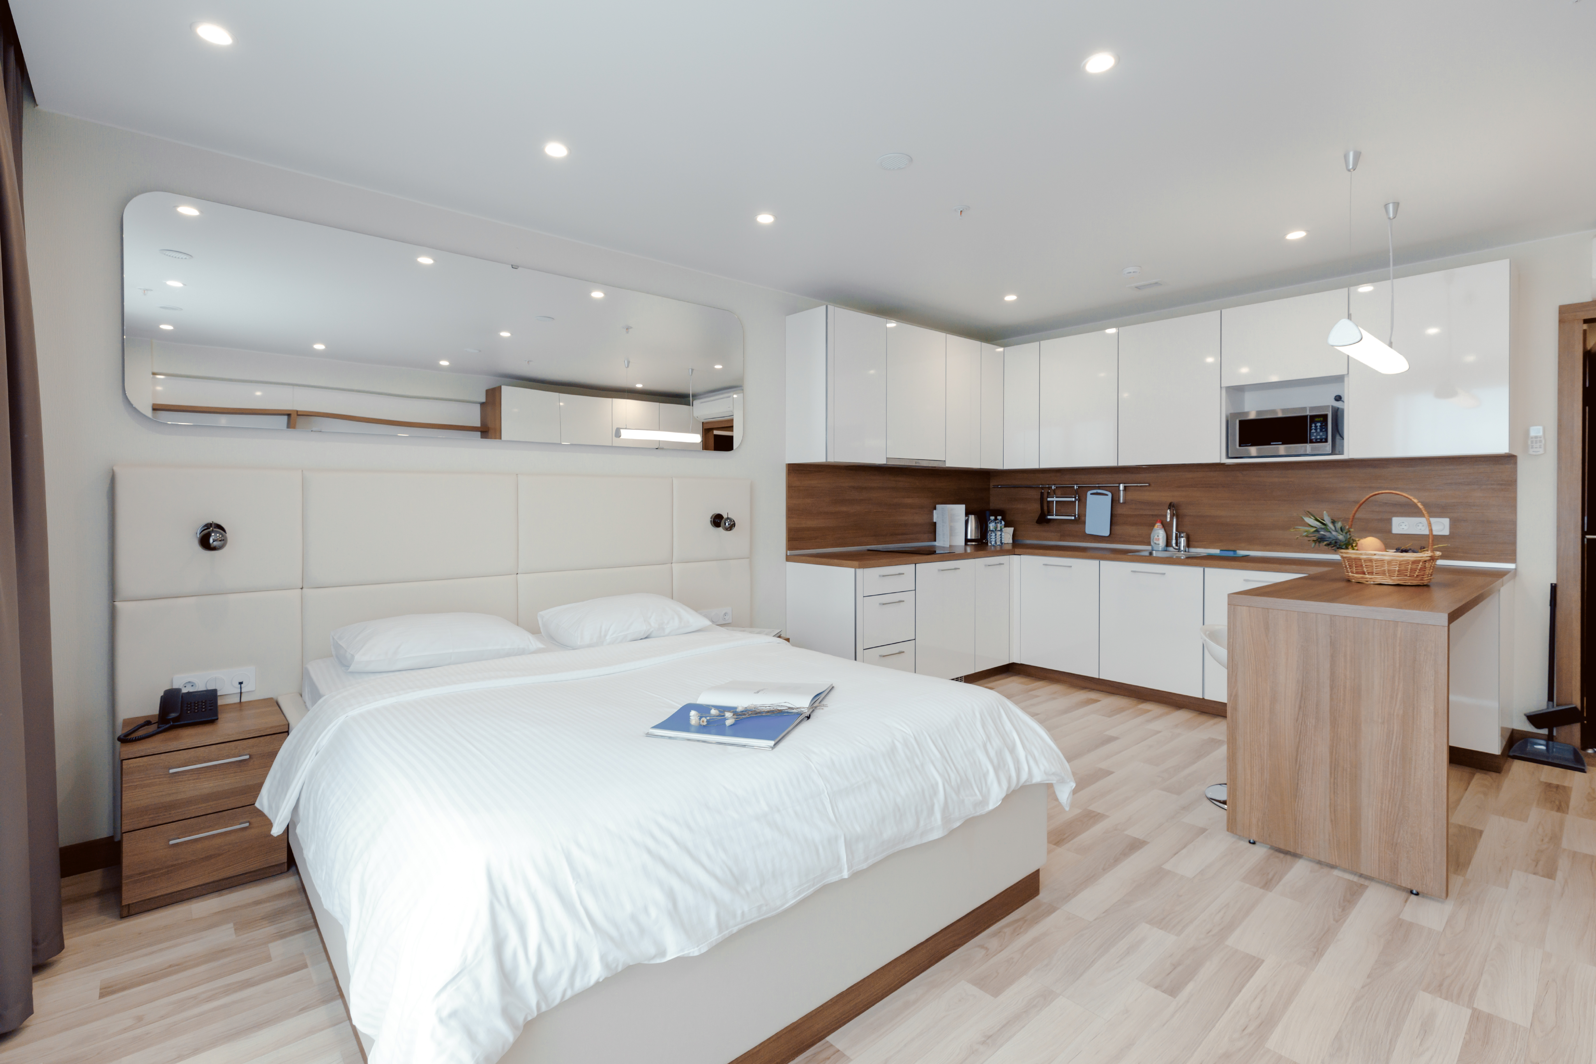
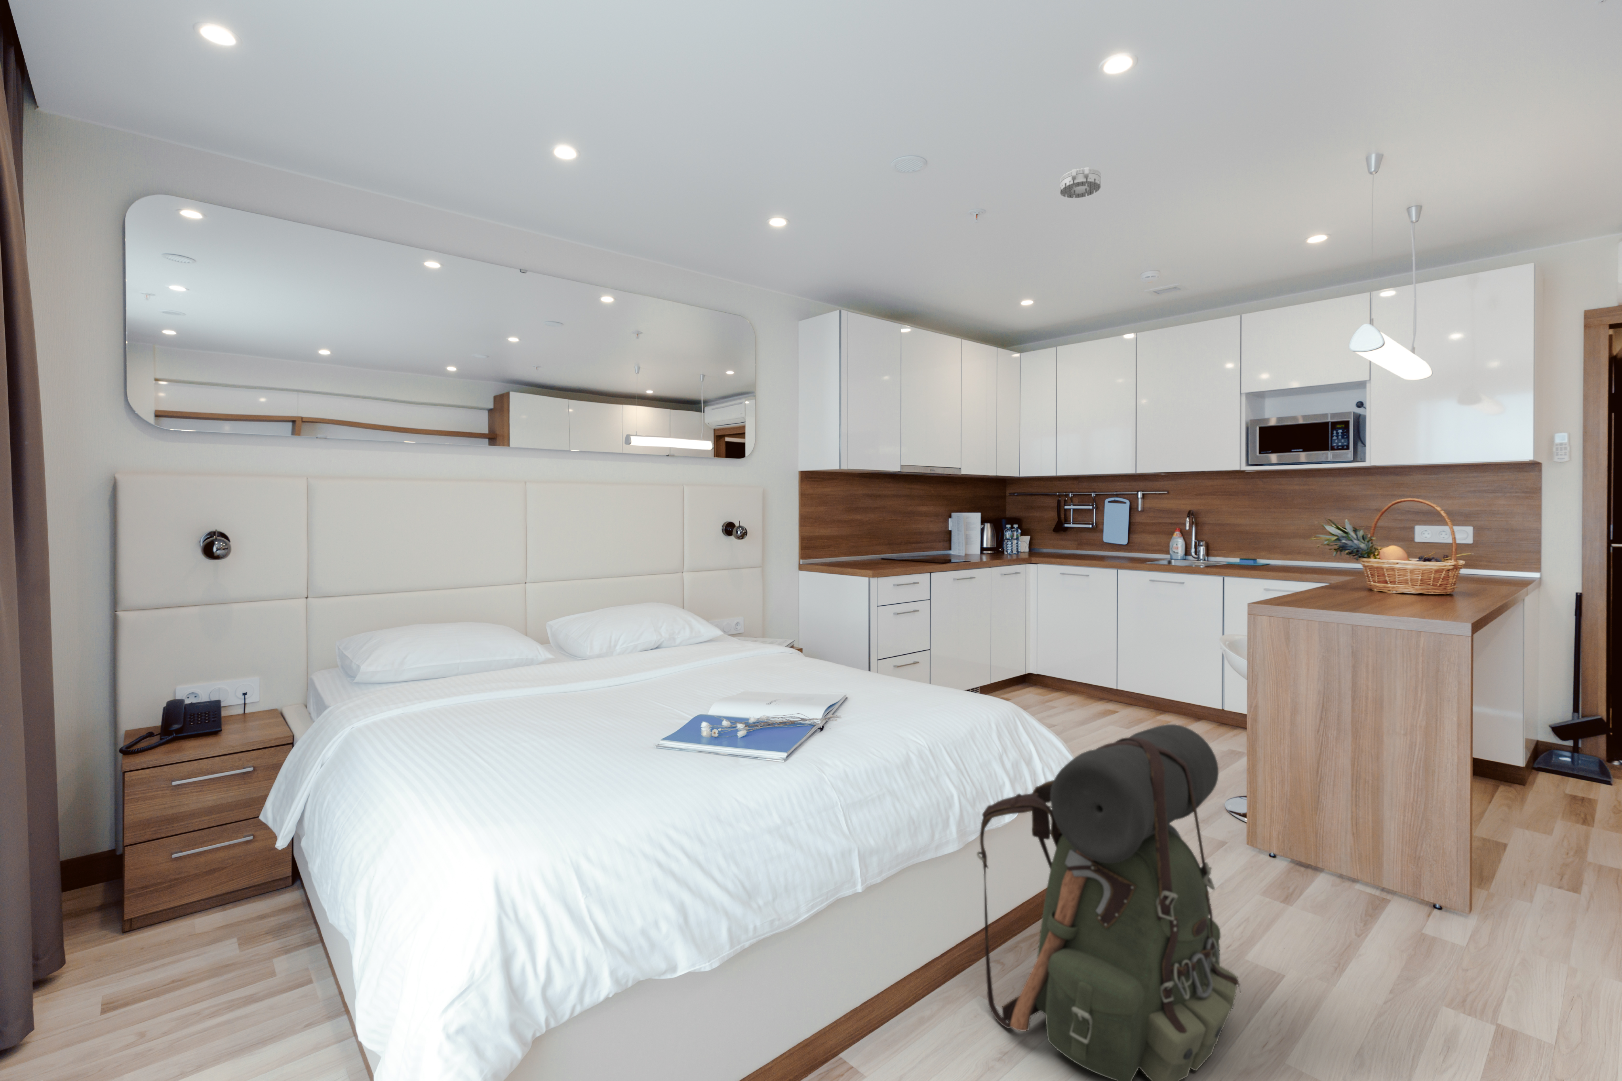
+ backpack (1103, 872)
+ smoke detector (1080, 182)
